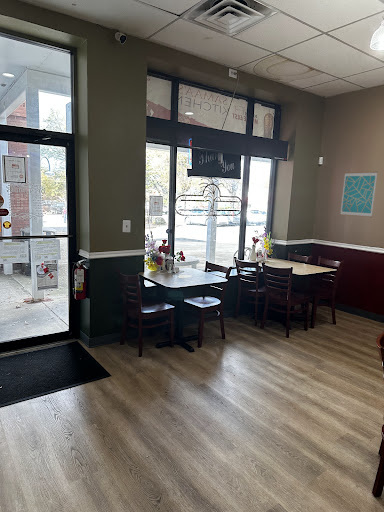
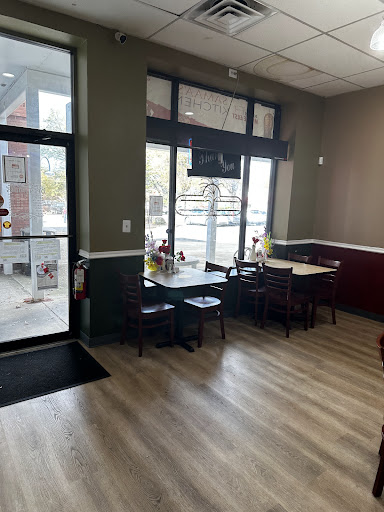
- wall art (358, 194)
